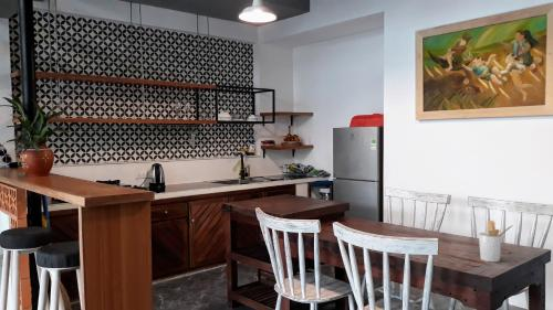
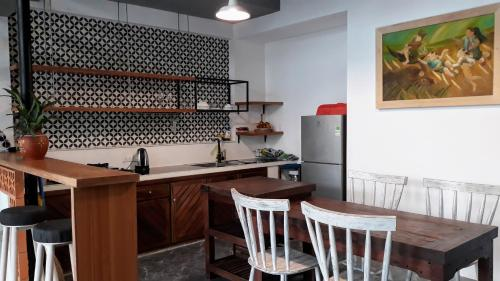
- utensil holder (495, 240)
